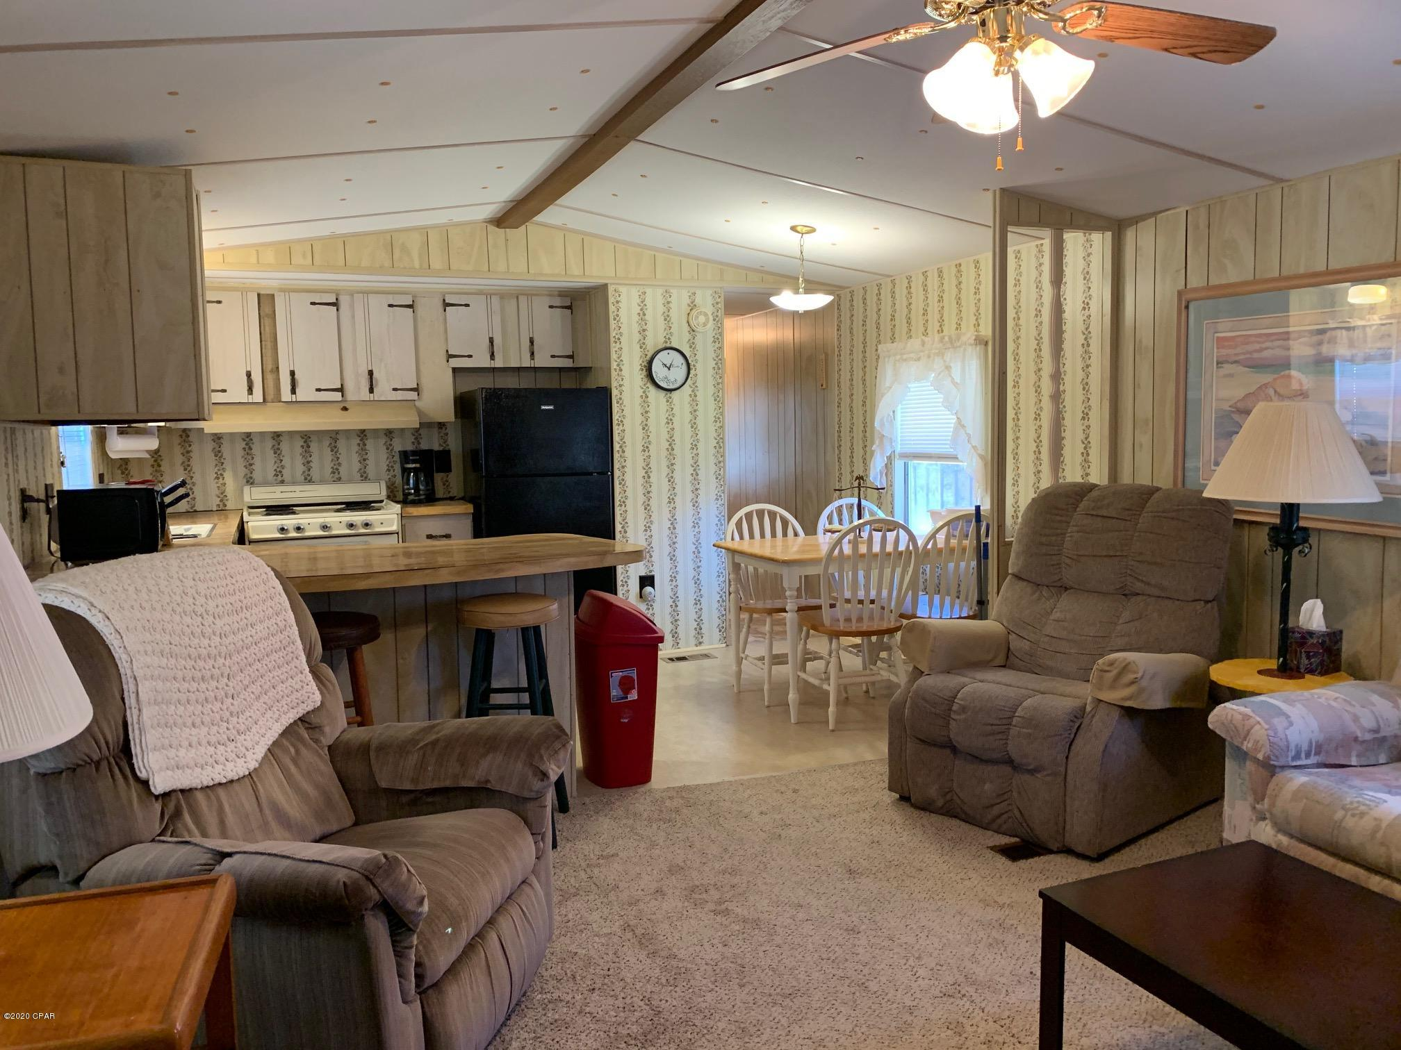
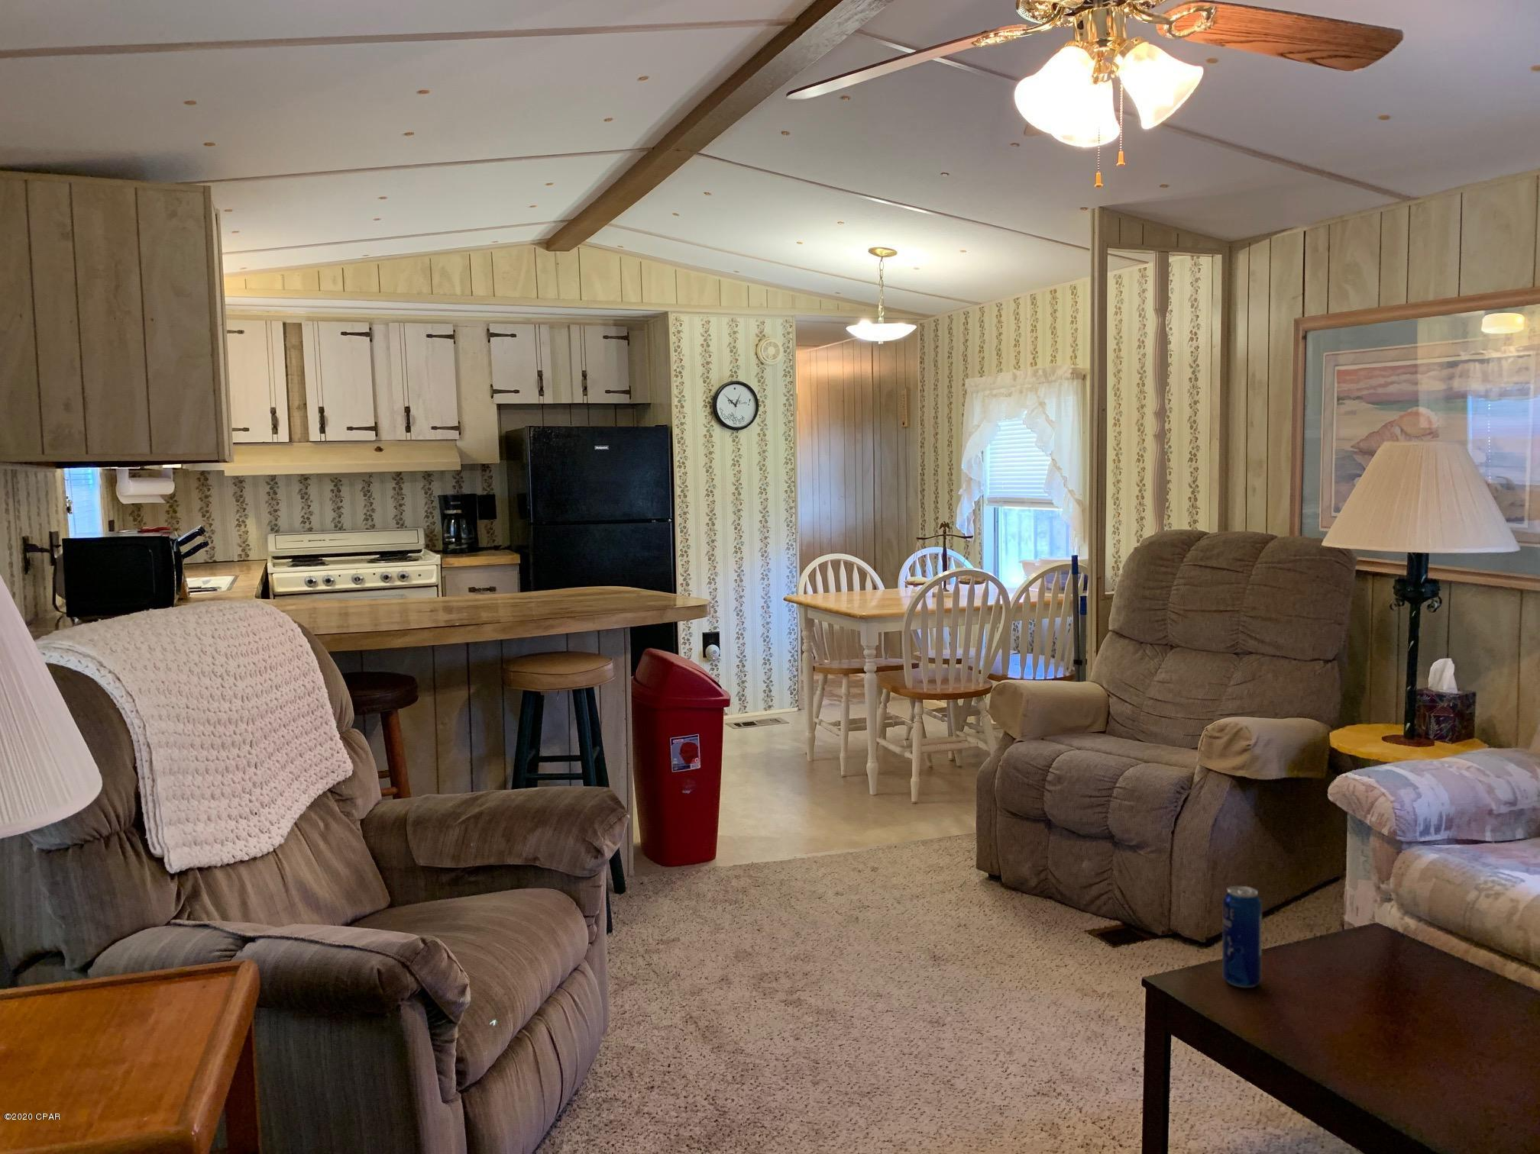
+ beverage can (1242, 936)
